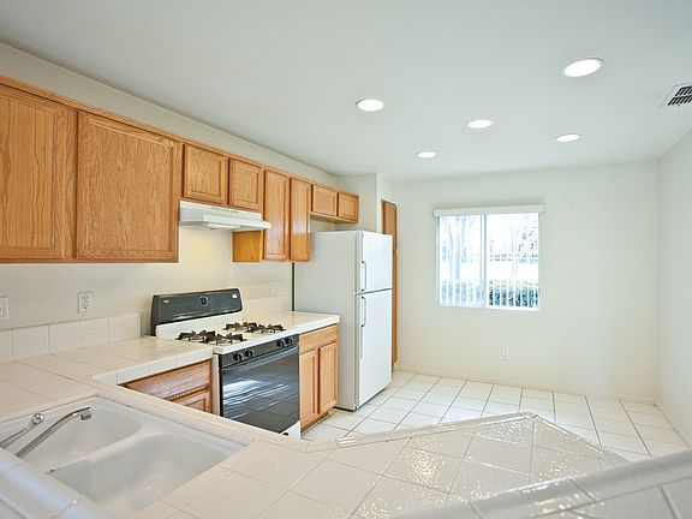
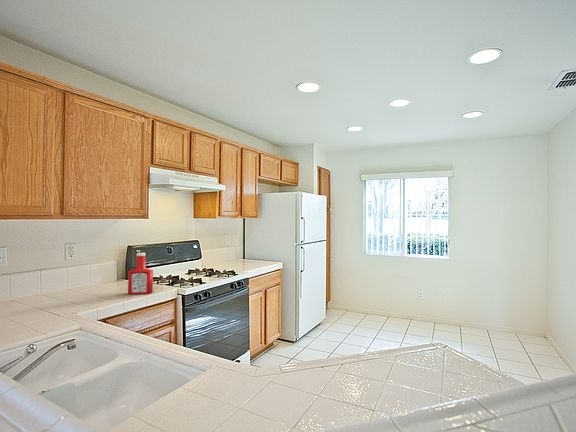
+ soap bottle (140, 272)
